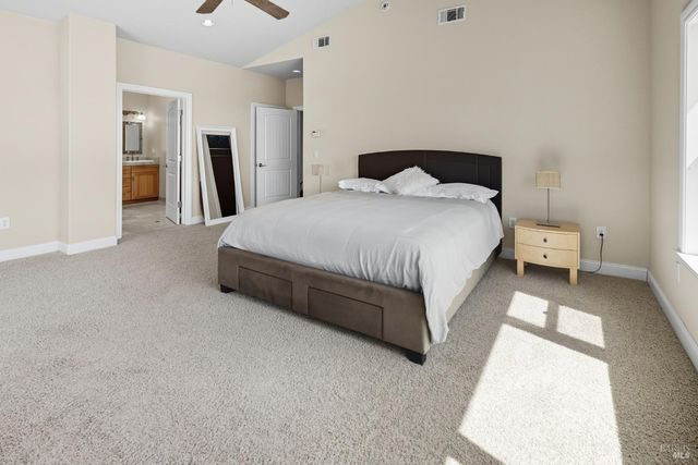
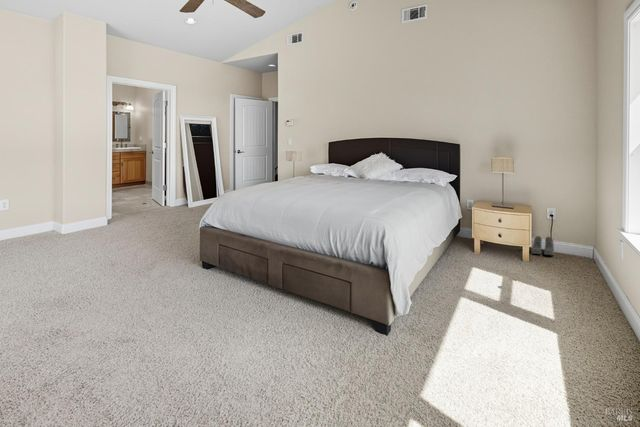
+ boots (540, 245)
